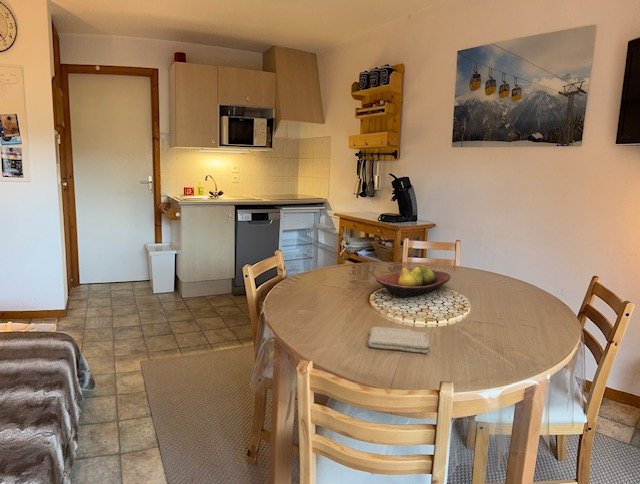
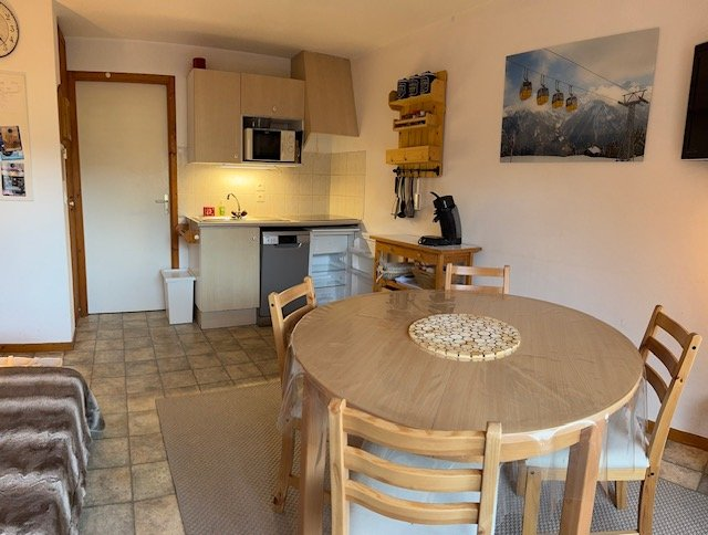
- fruit bowl (414, 278)
- washcloth (398, 339)
